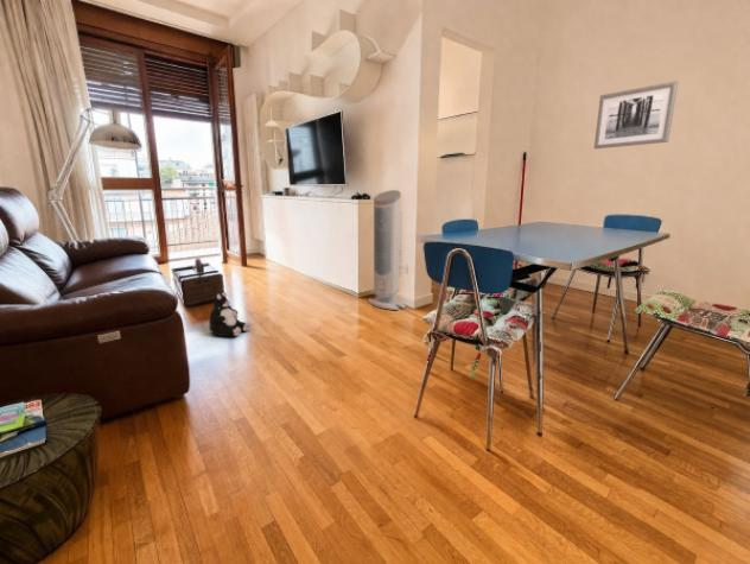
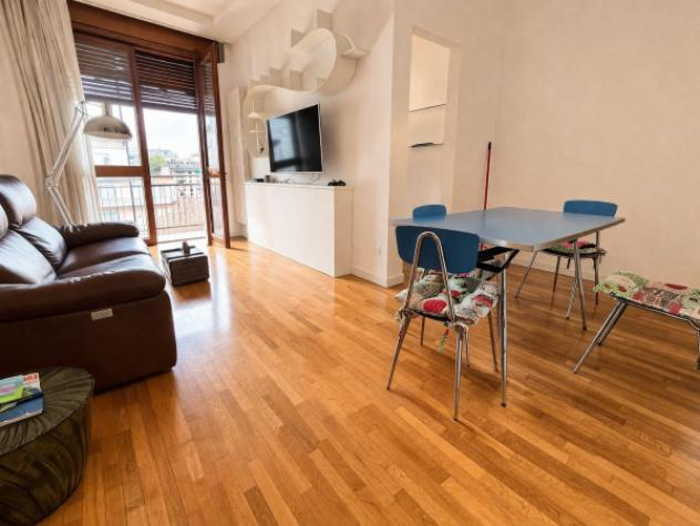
- plush toy (227, 312)
- wall art (633, 118)
- air purifier (386, 248)
